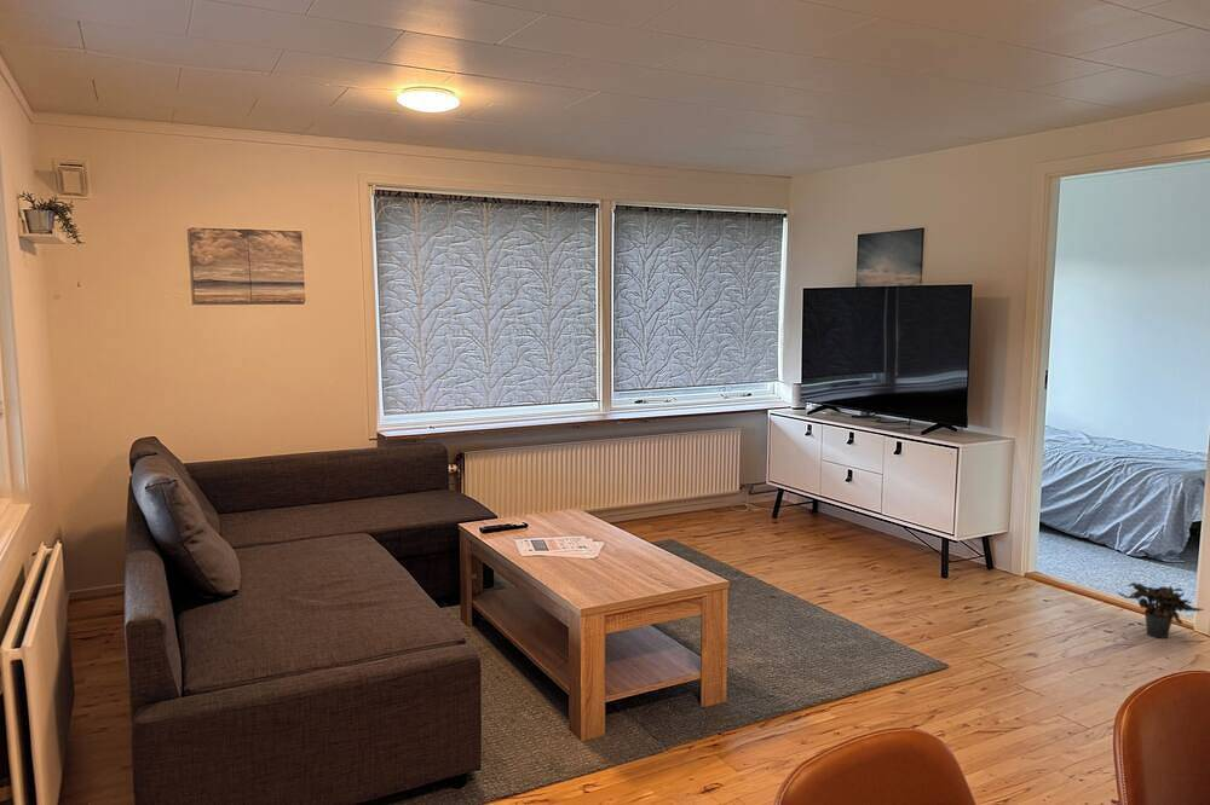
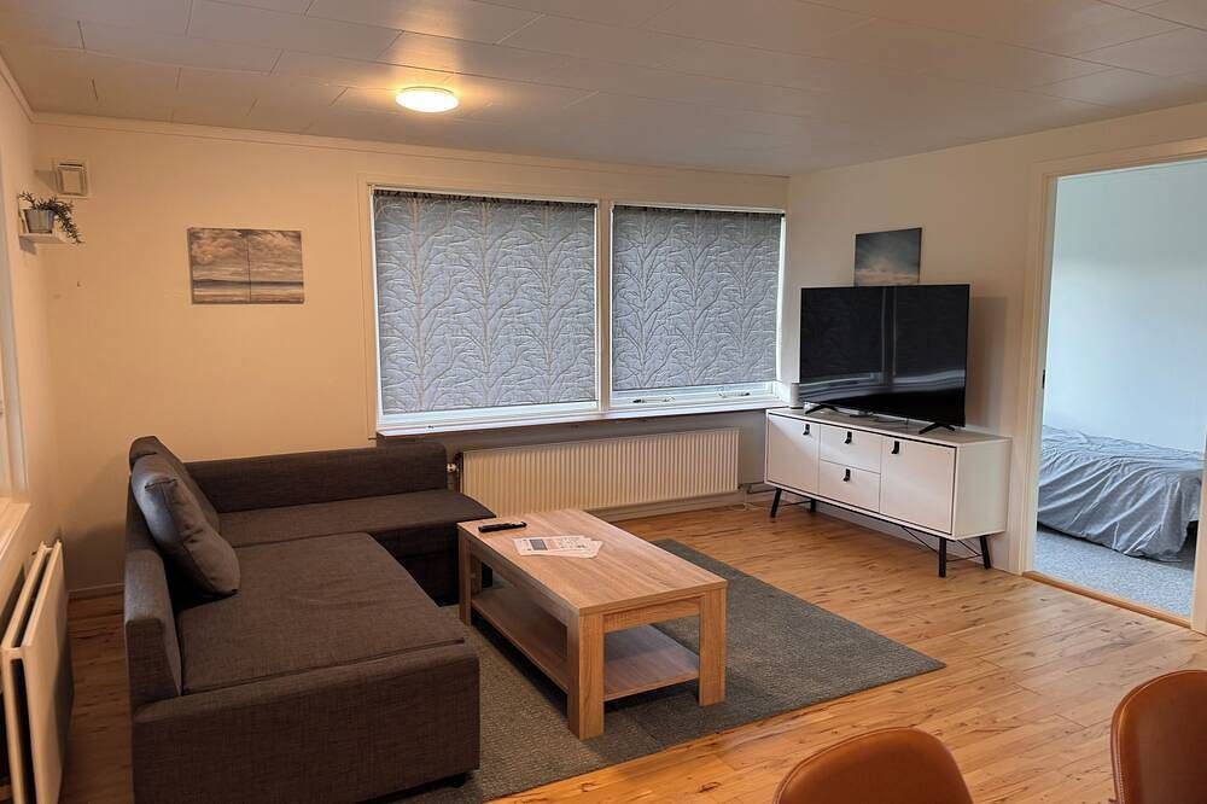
- potted plant (1159, 610)
